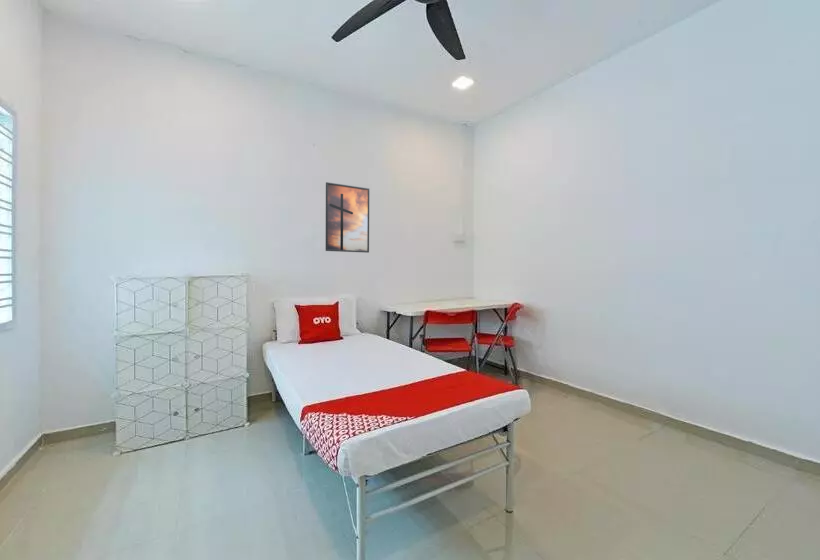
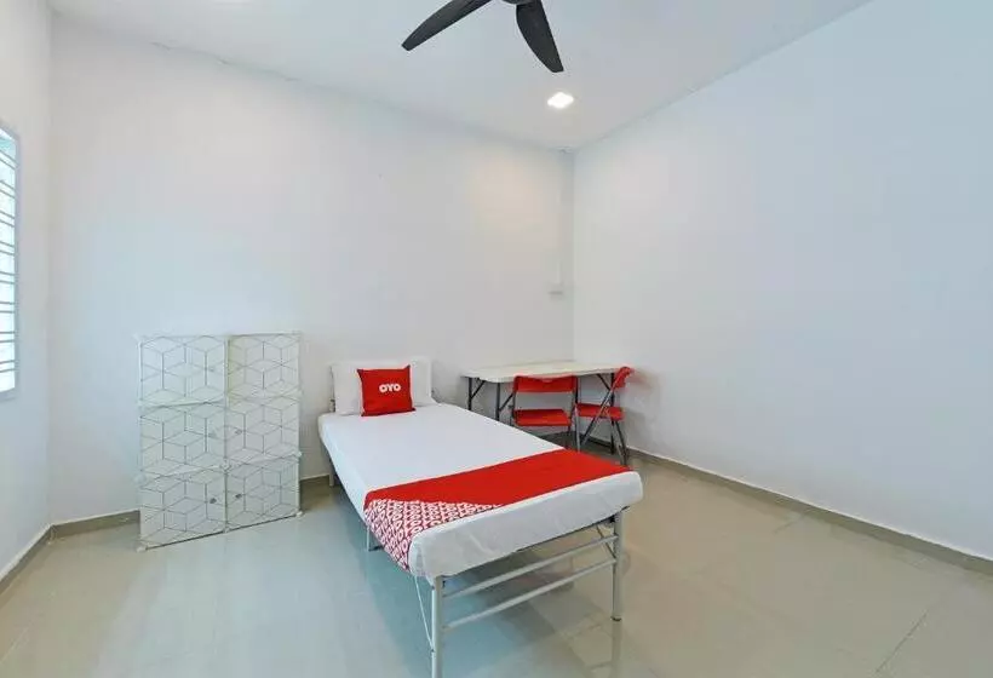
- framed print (348, 218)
